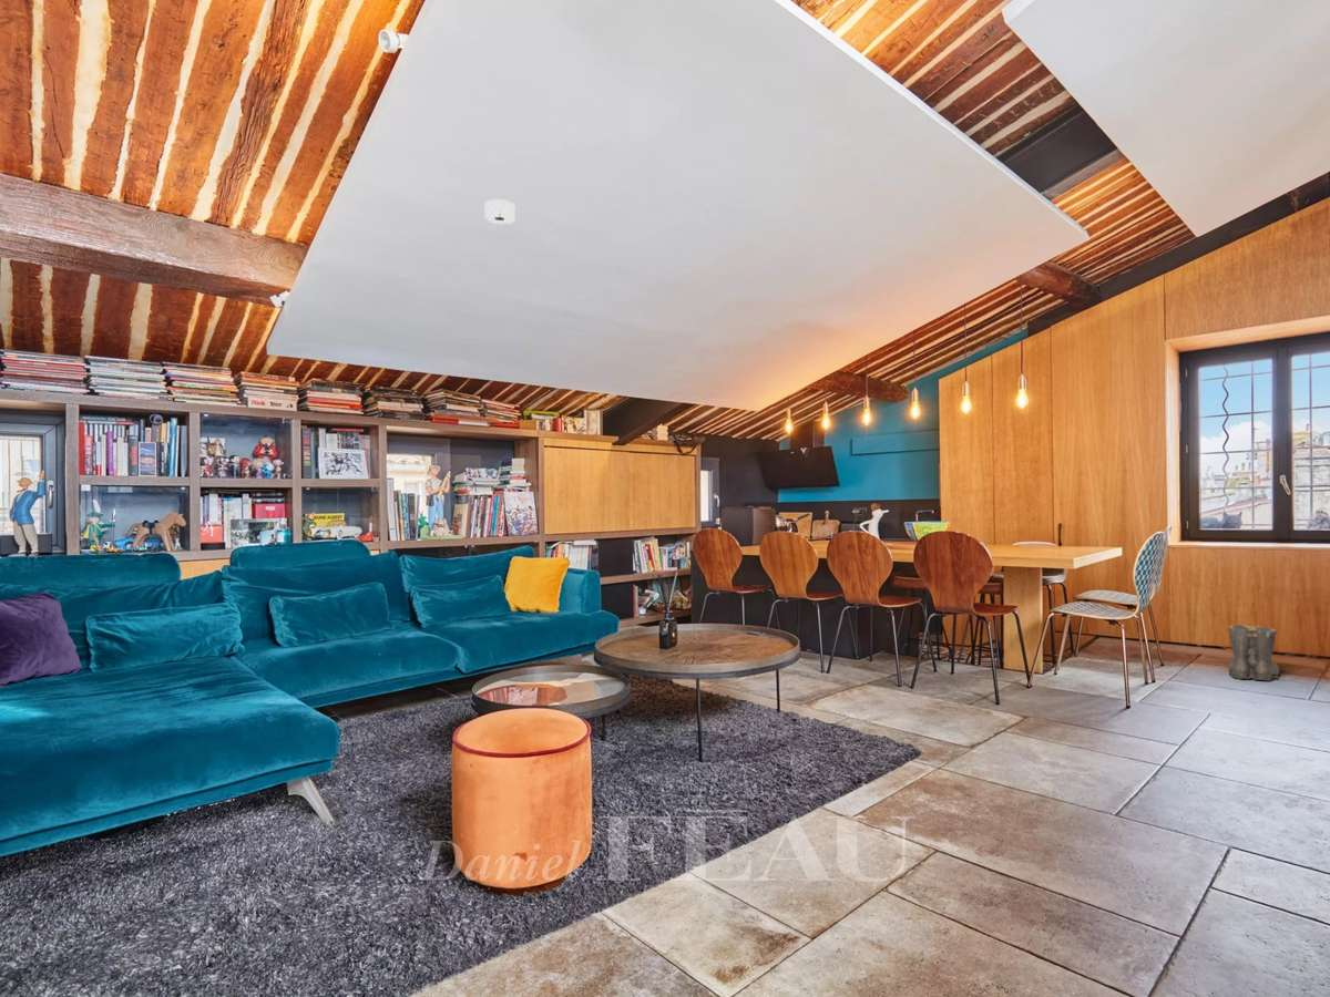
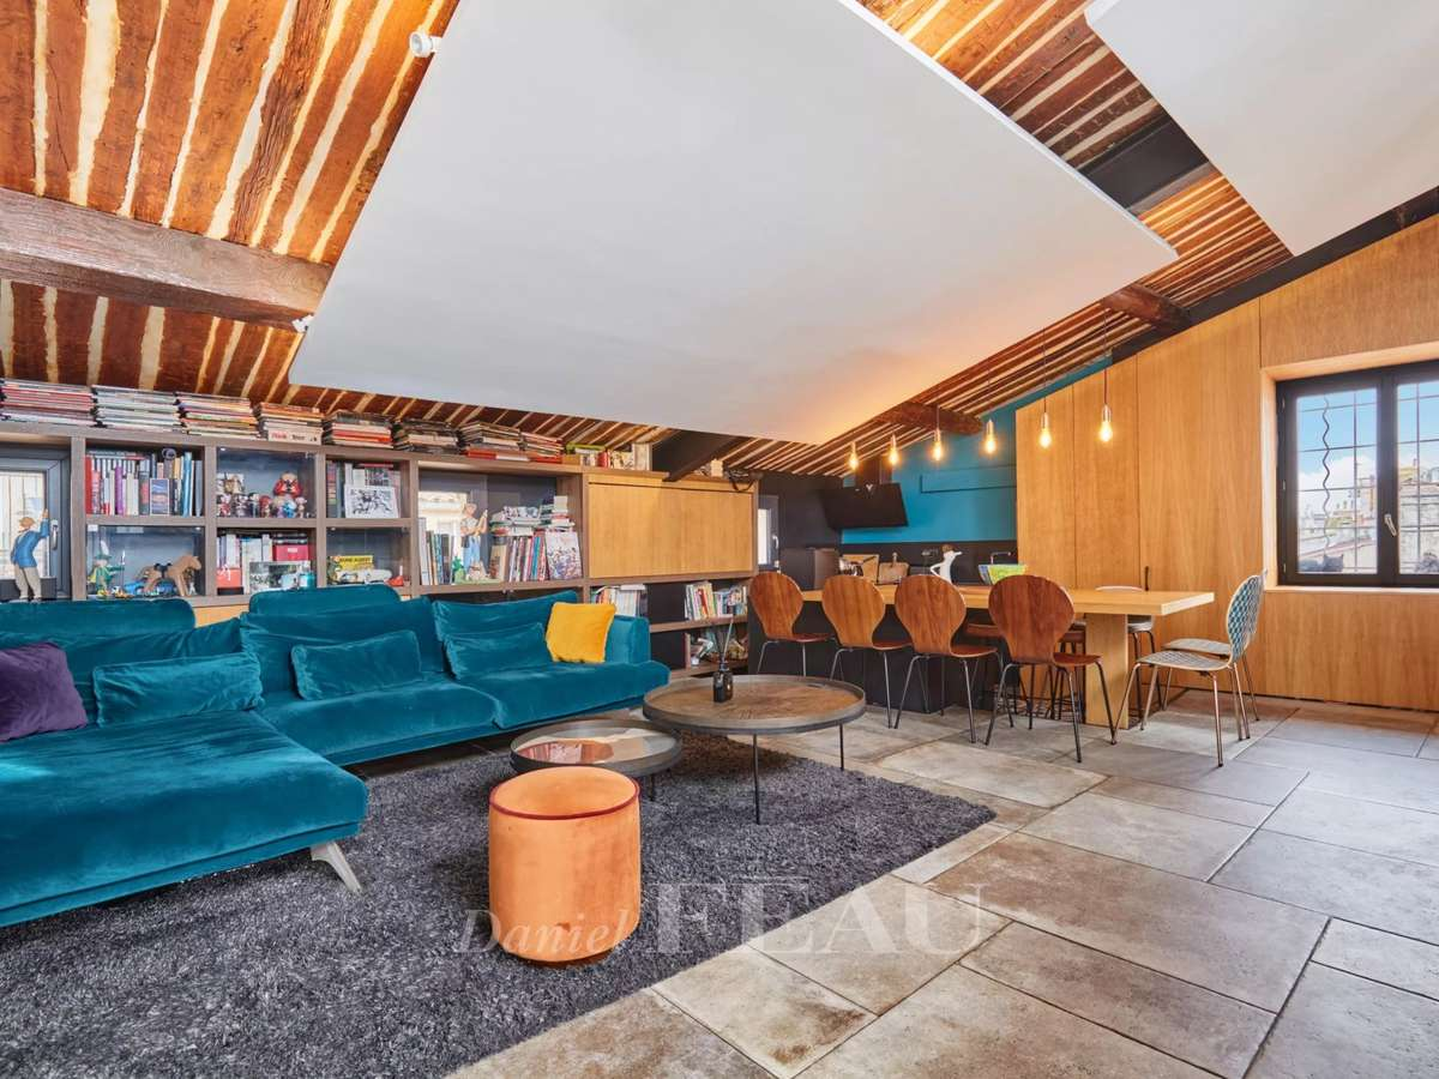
- smoke detector (500, 212)
- boots (1252, 649)
